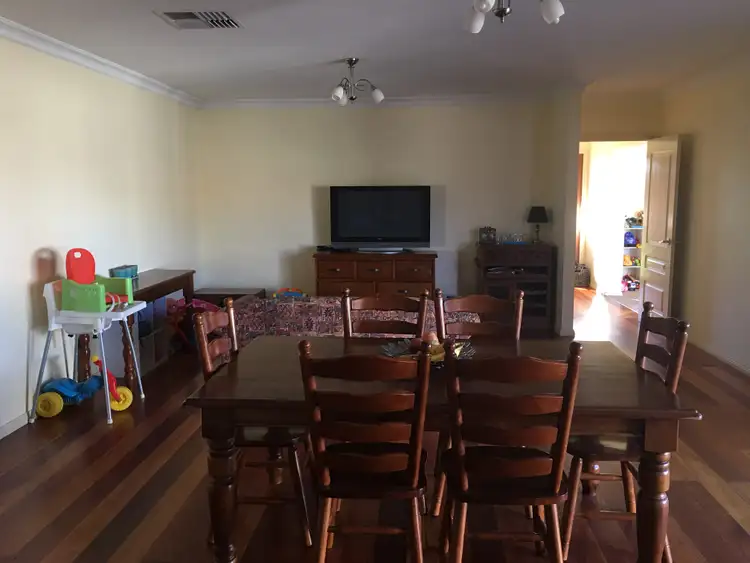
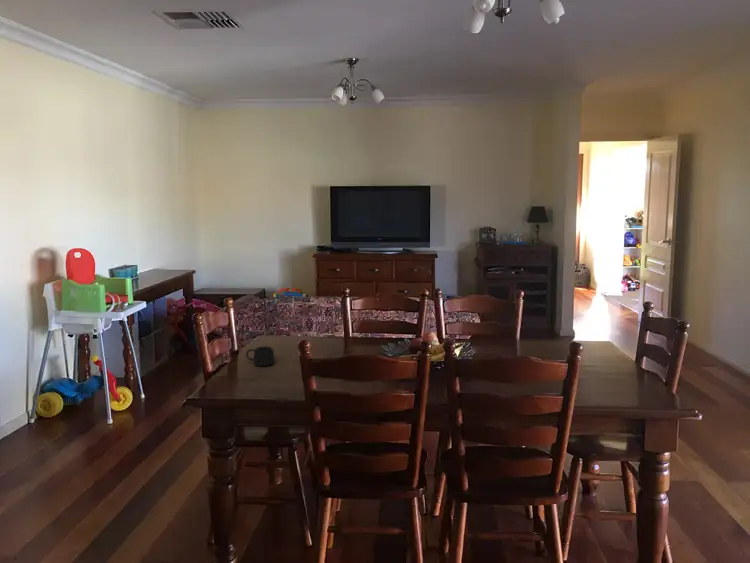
+ mug (260, 356)
